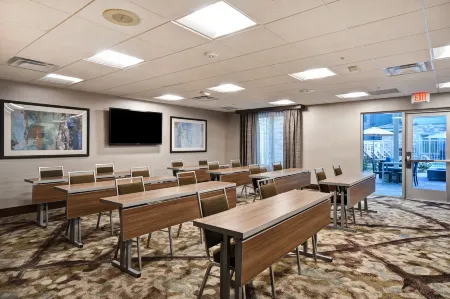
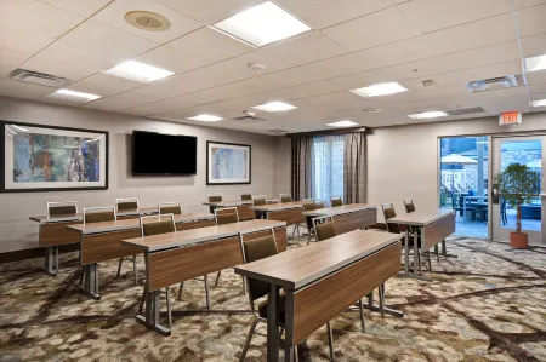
+ potted tree (517, 205)
